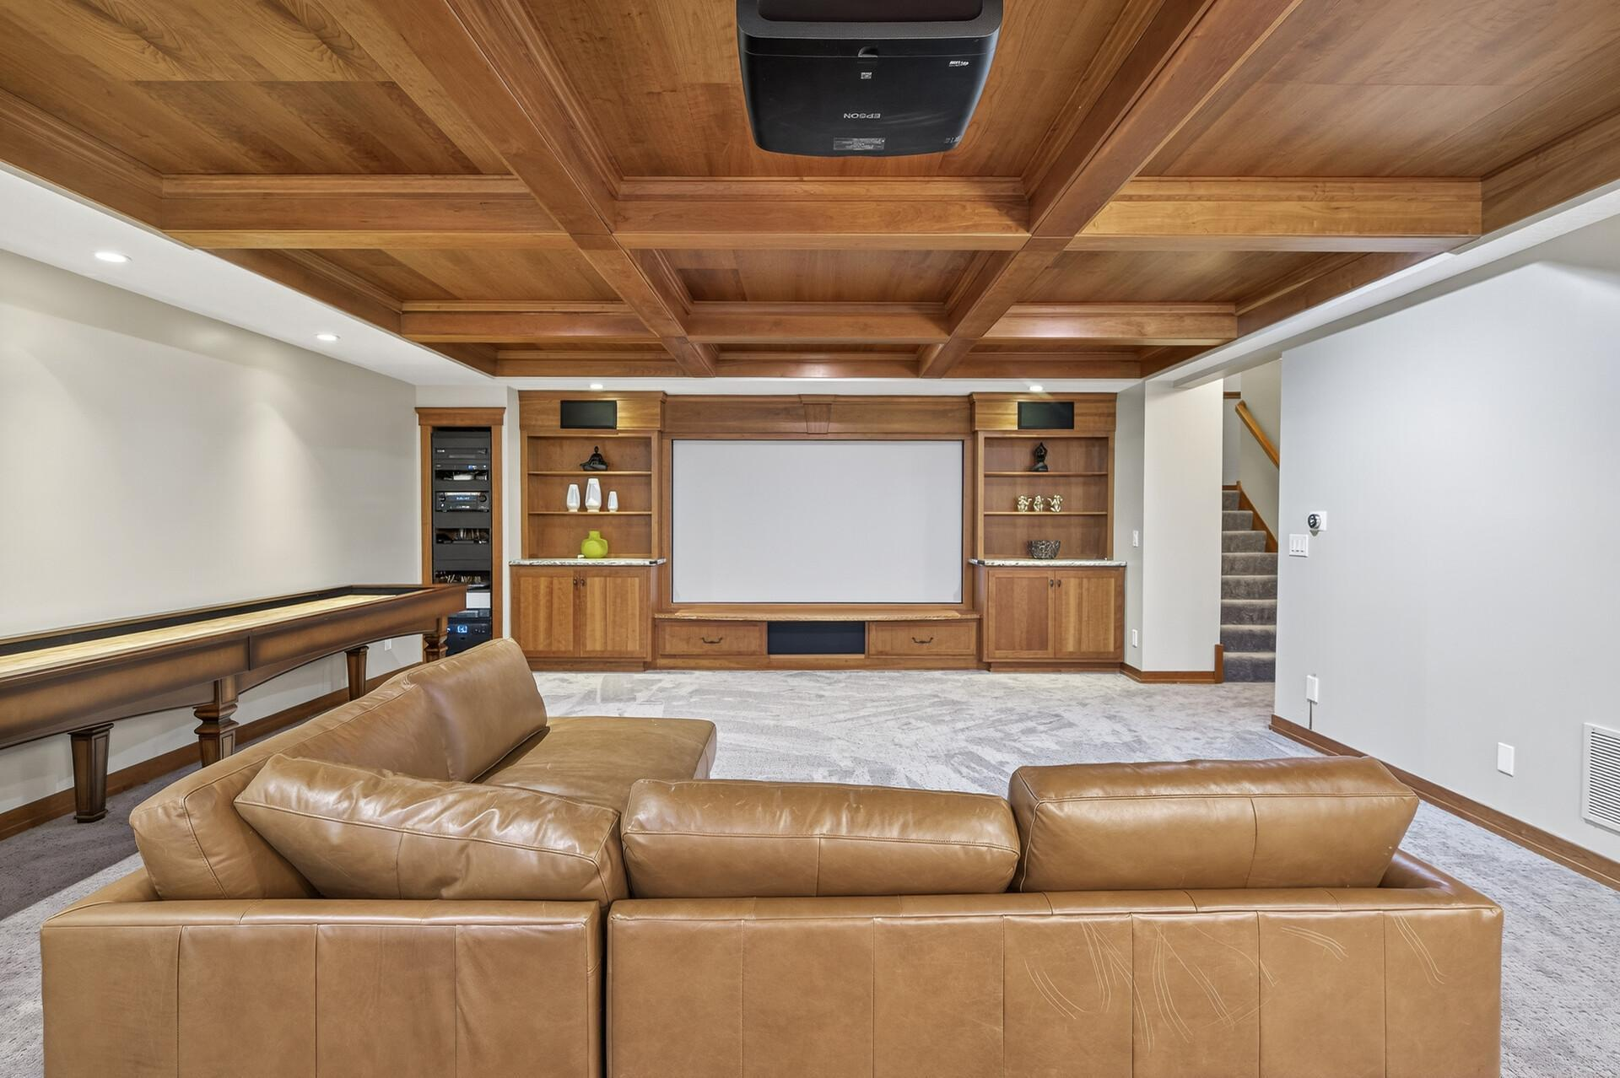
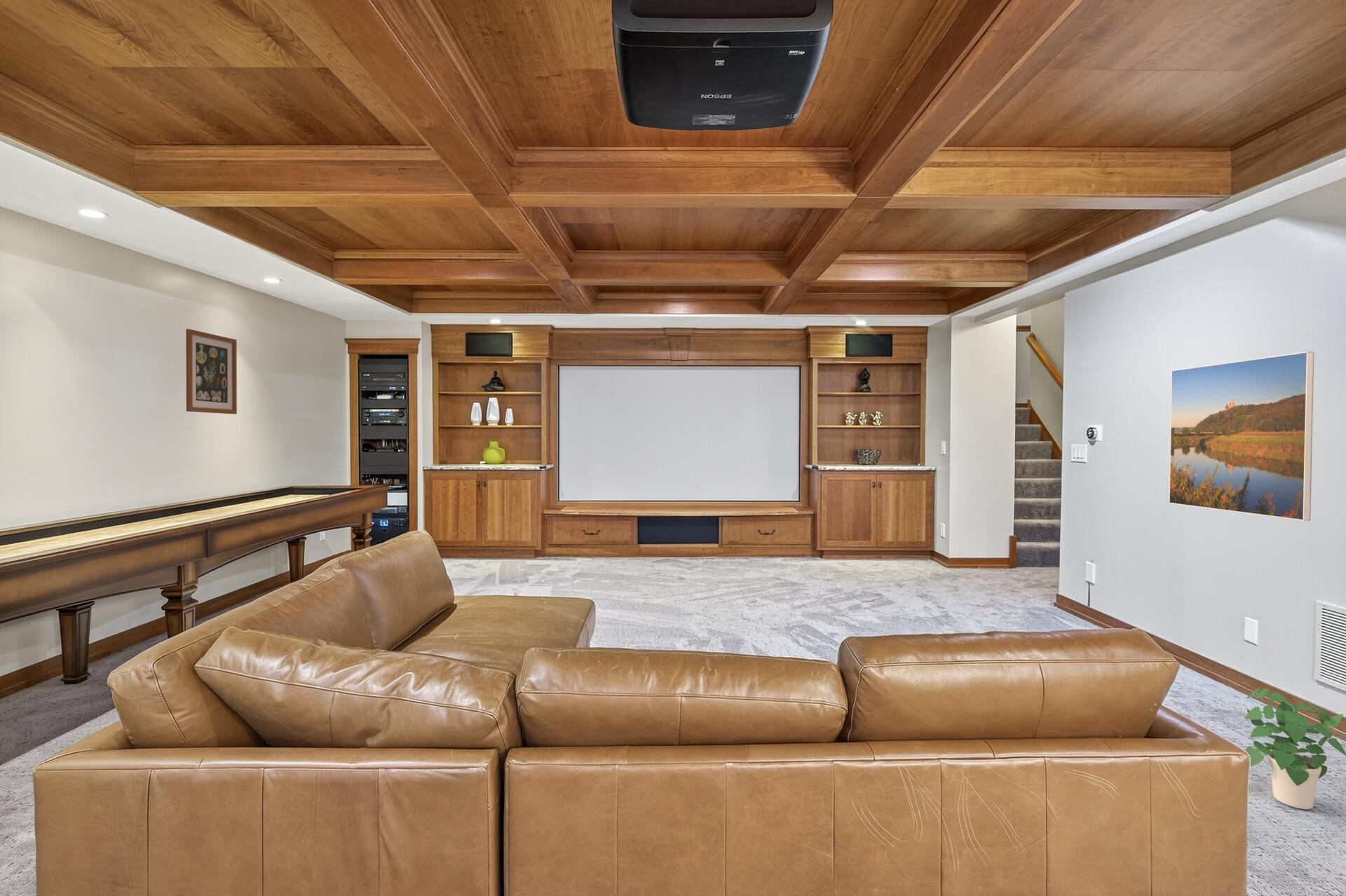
+ wall art (212, 374)
+ potted plant (1289, 748)
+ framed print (1232, 436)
